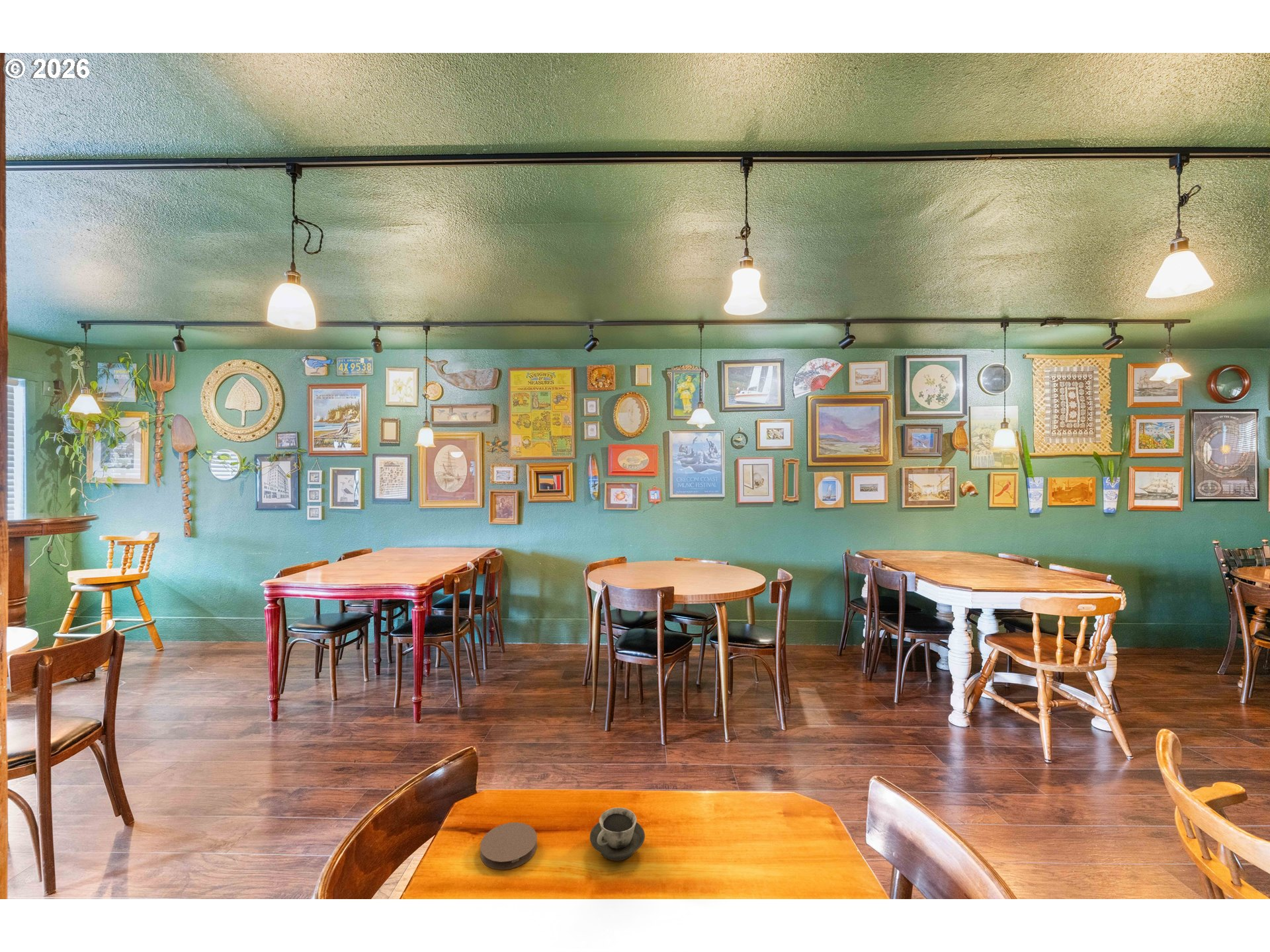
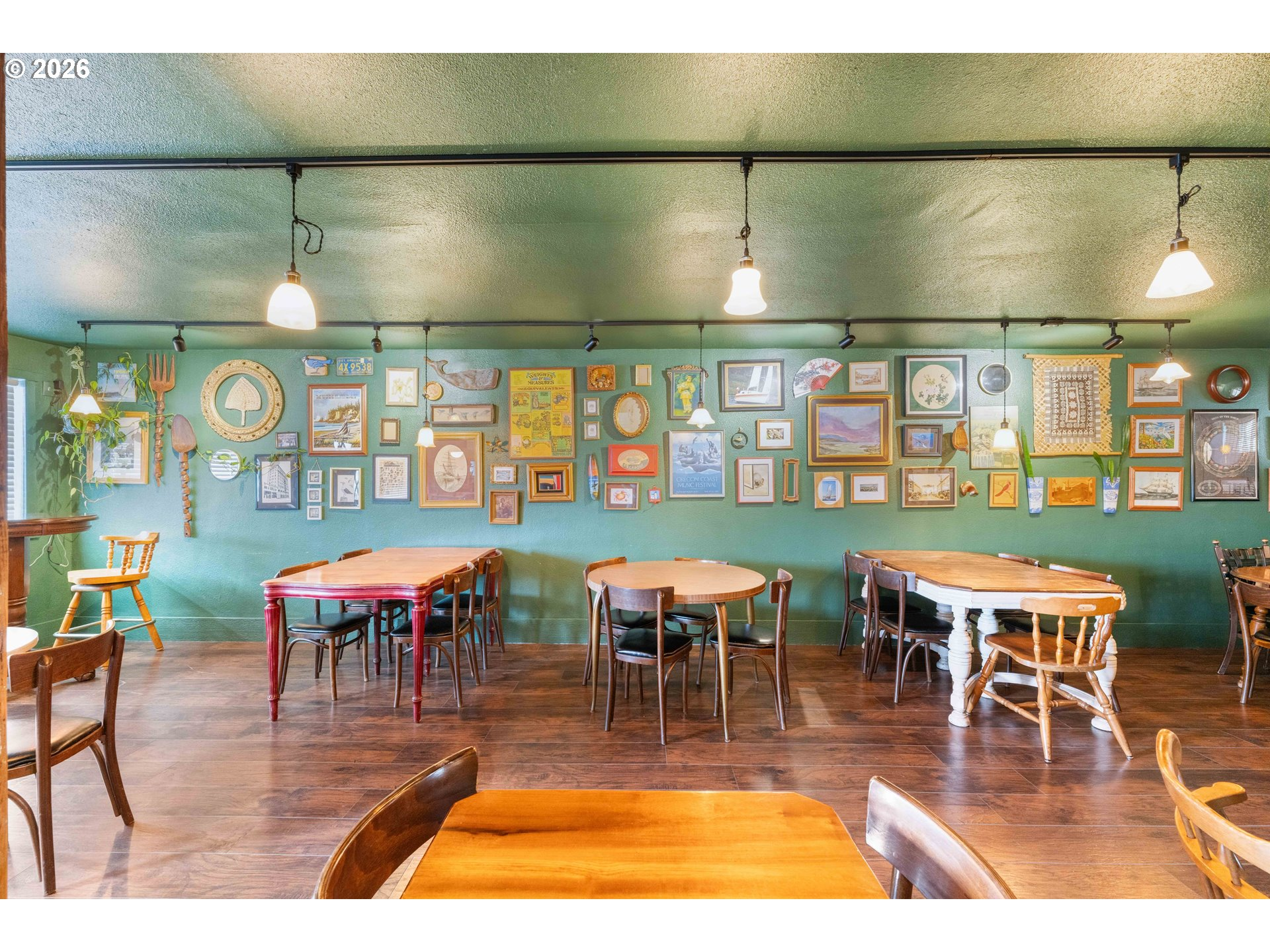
- coaster (509, 844)
- cup (617, 834)
